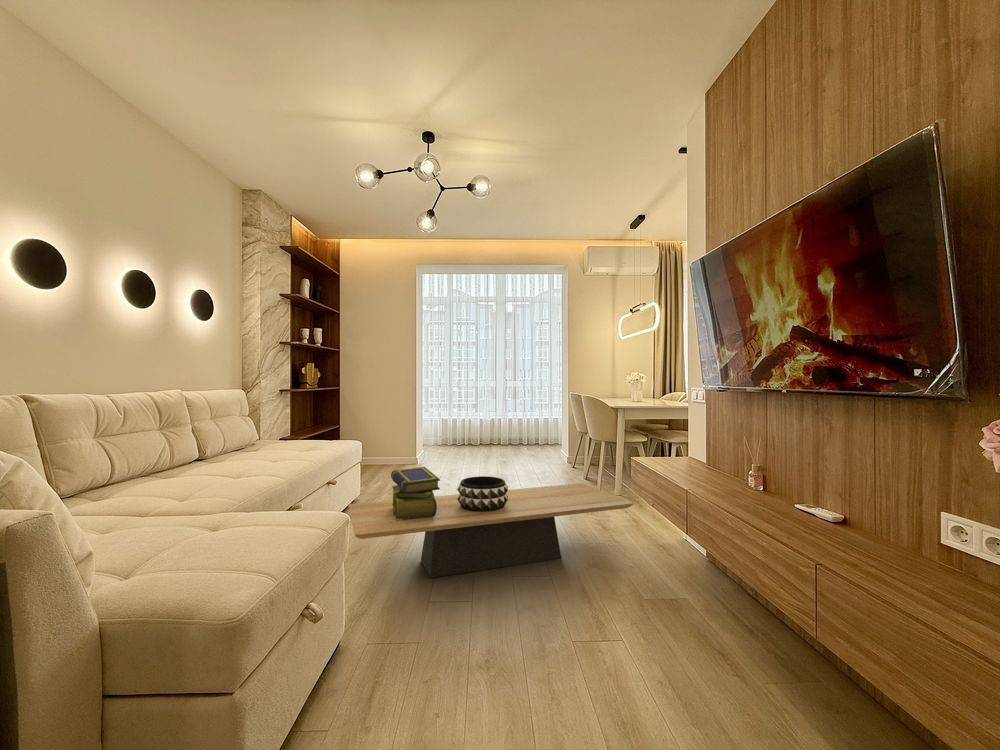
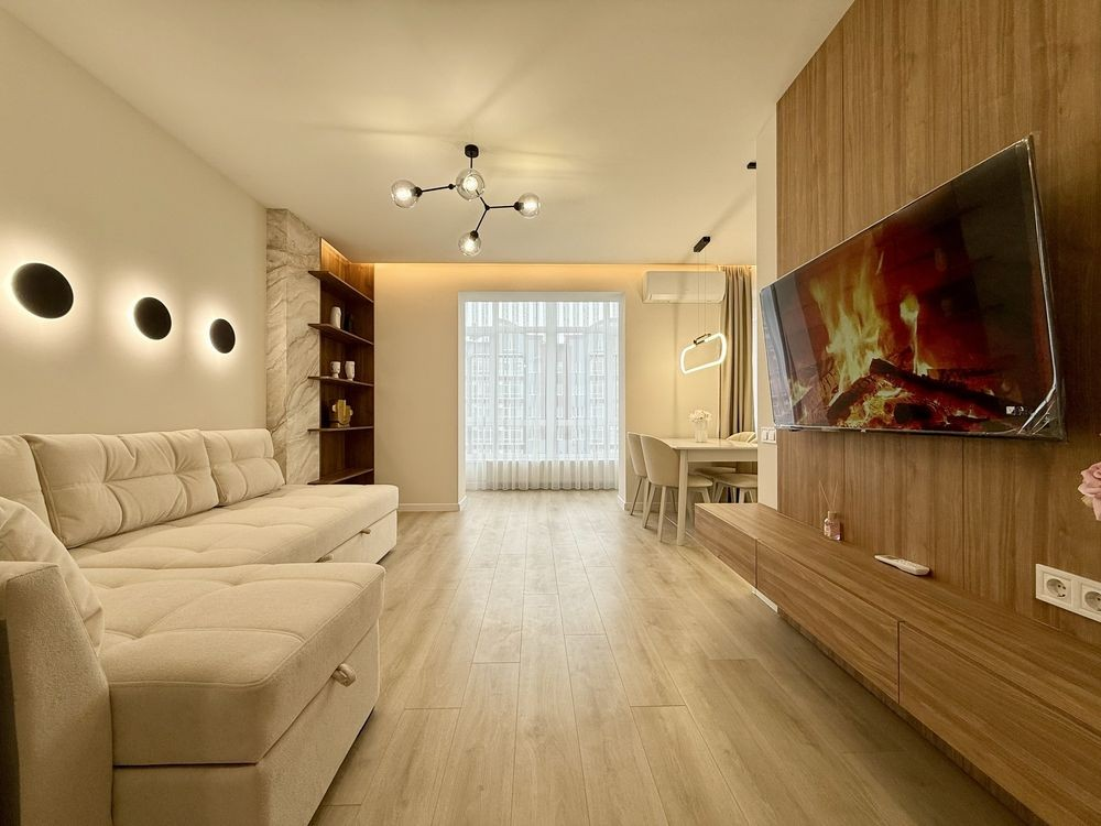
- stack of books (415, 491)
- coffee table (491, 531)
- decorative bowl (482, 492)
